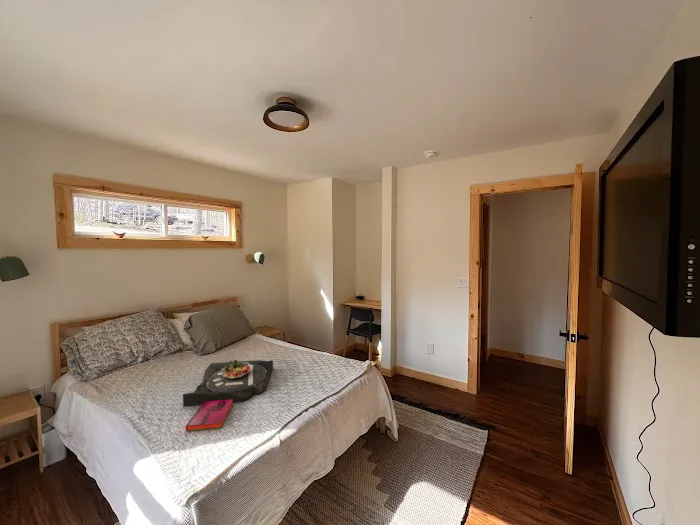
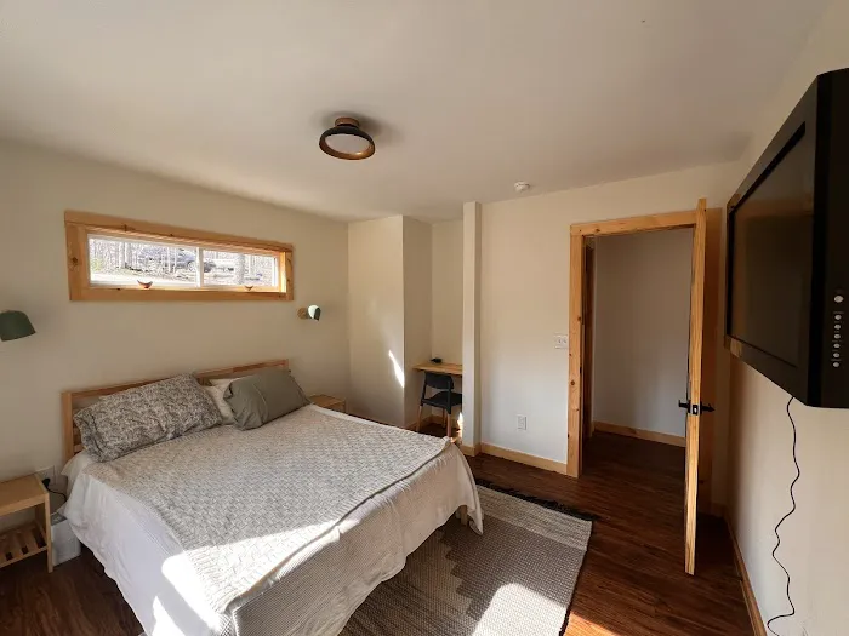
- serving tray (234, 373)
- hardback book (211, 413)
